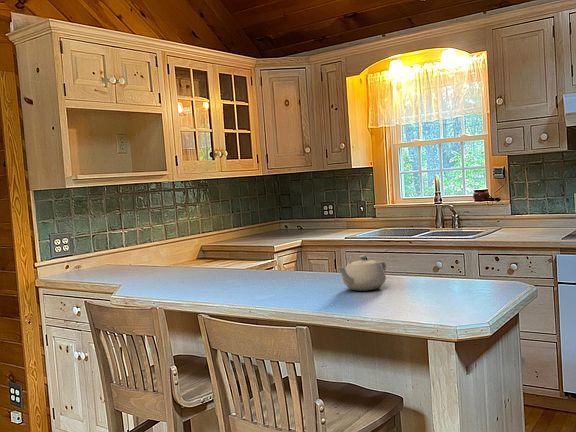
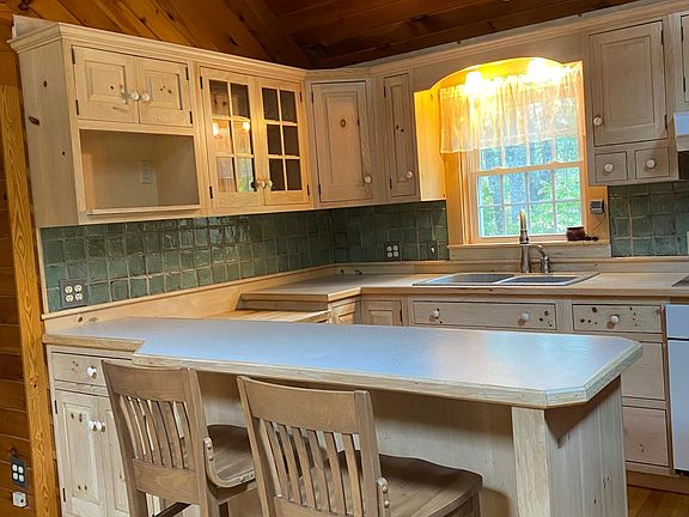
- teapot (363, 272)
